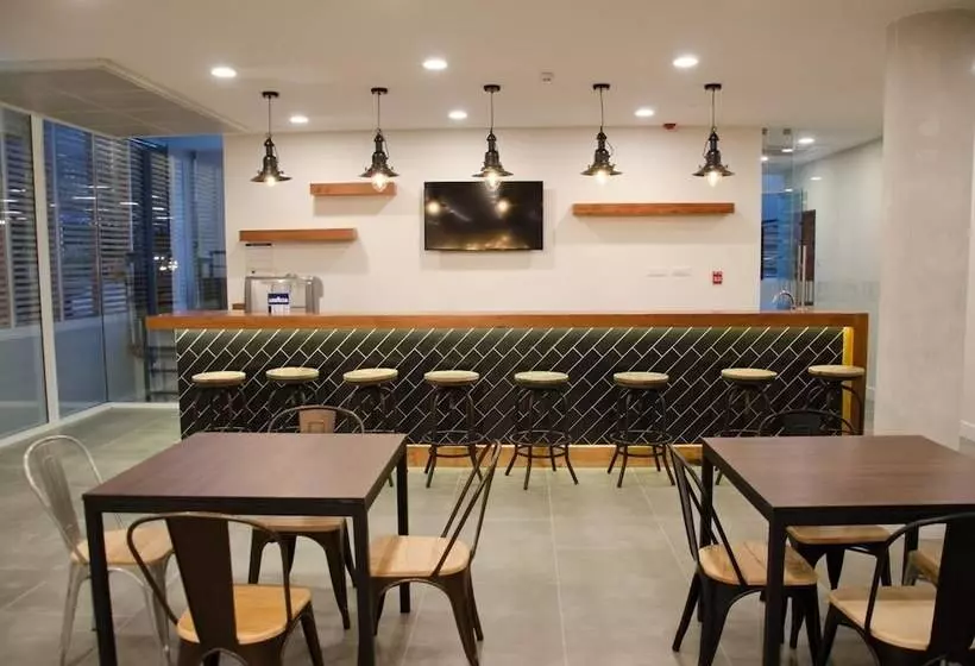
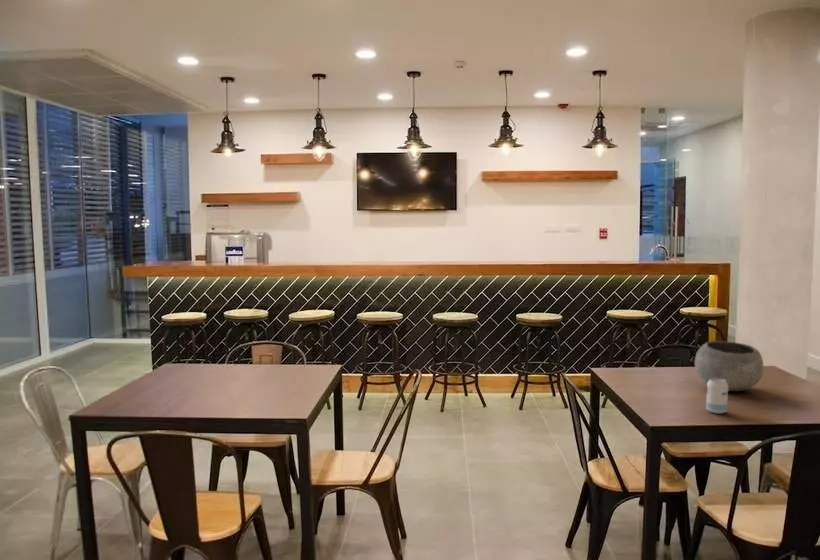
+ beverage can (717, 395)
+ bowl (728, 366)
